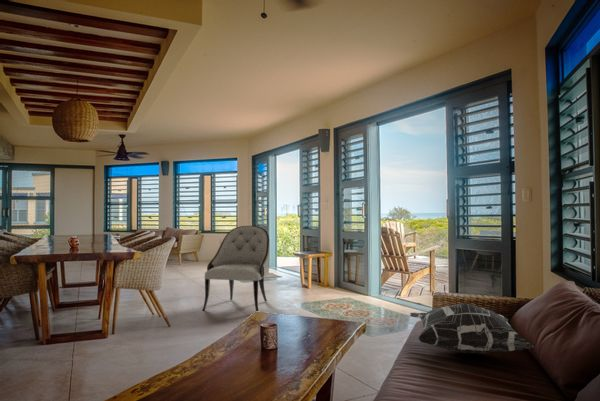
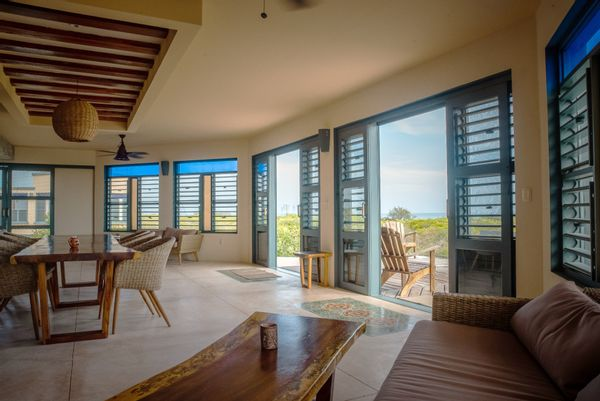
- armchair (240, 266)
- decorative pillow (463, 327)
